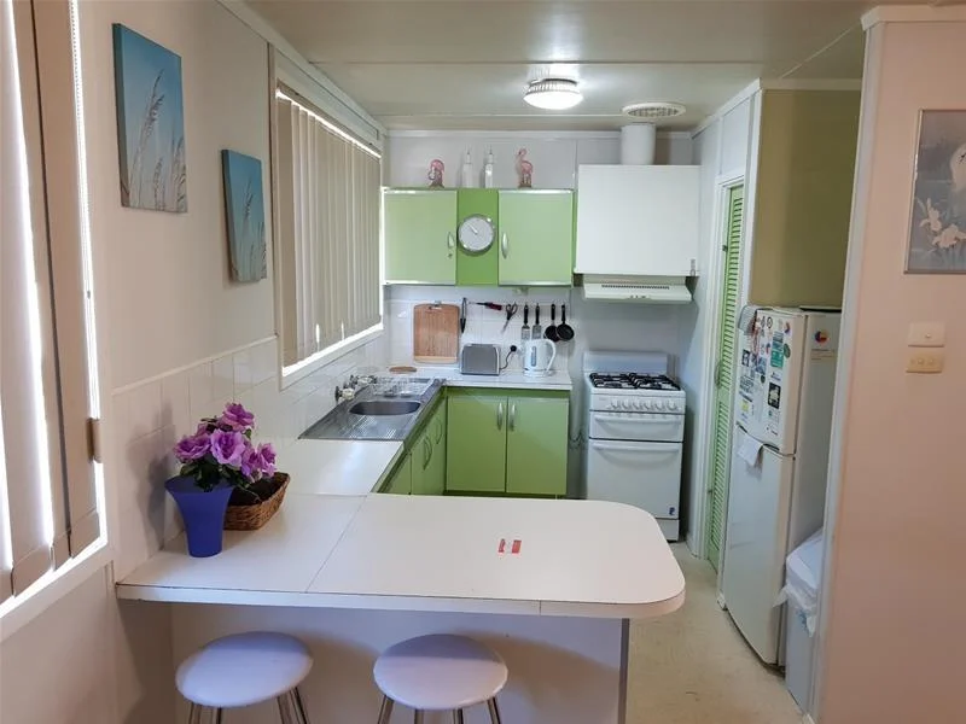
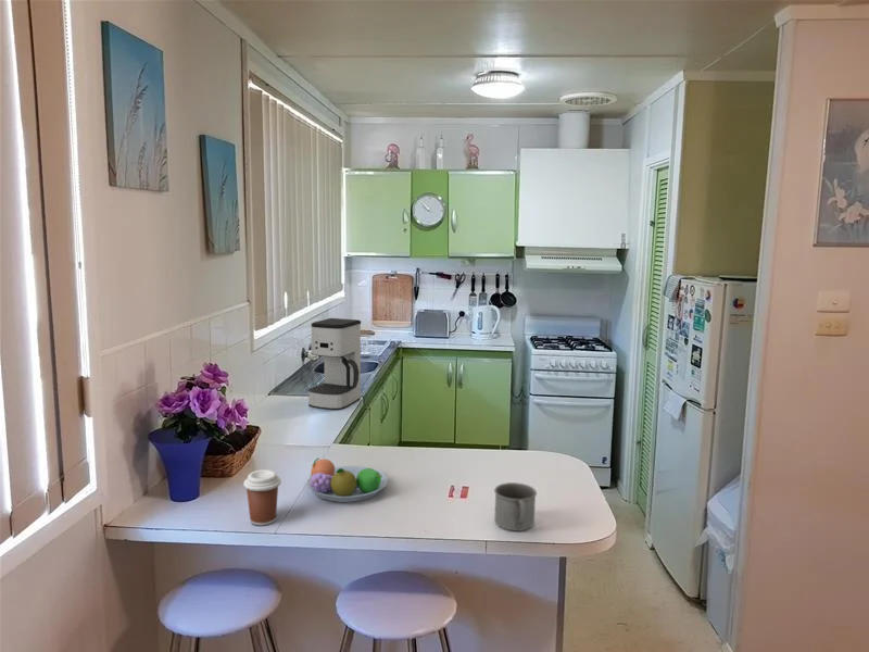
+ mug (516, 507)
+ coffee maker (337, 362)
+ coffee cup (262, 497)
+ fruit bowl (349, 474)
